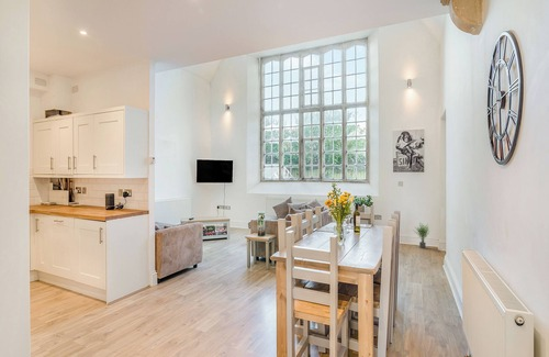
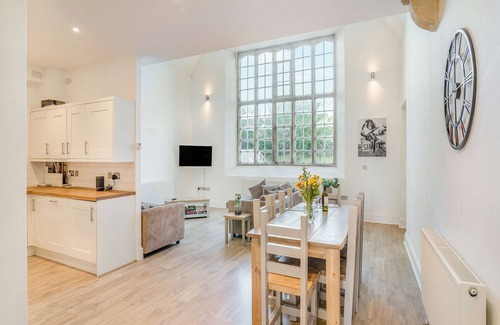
- potted plant (421, 234)
